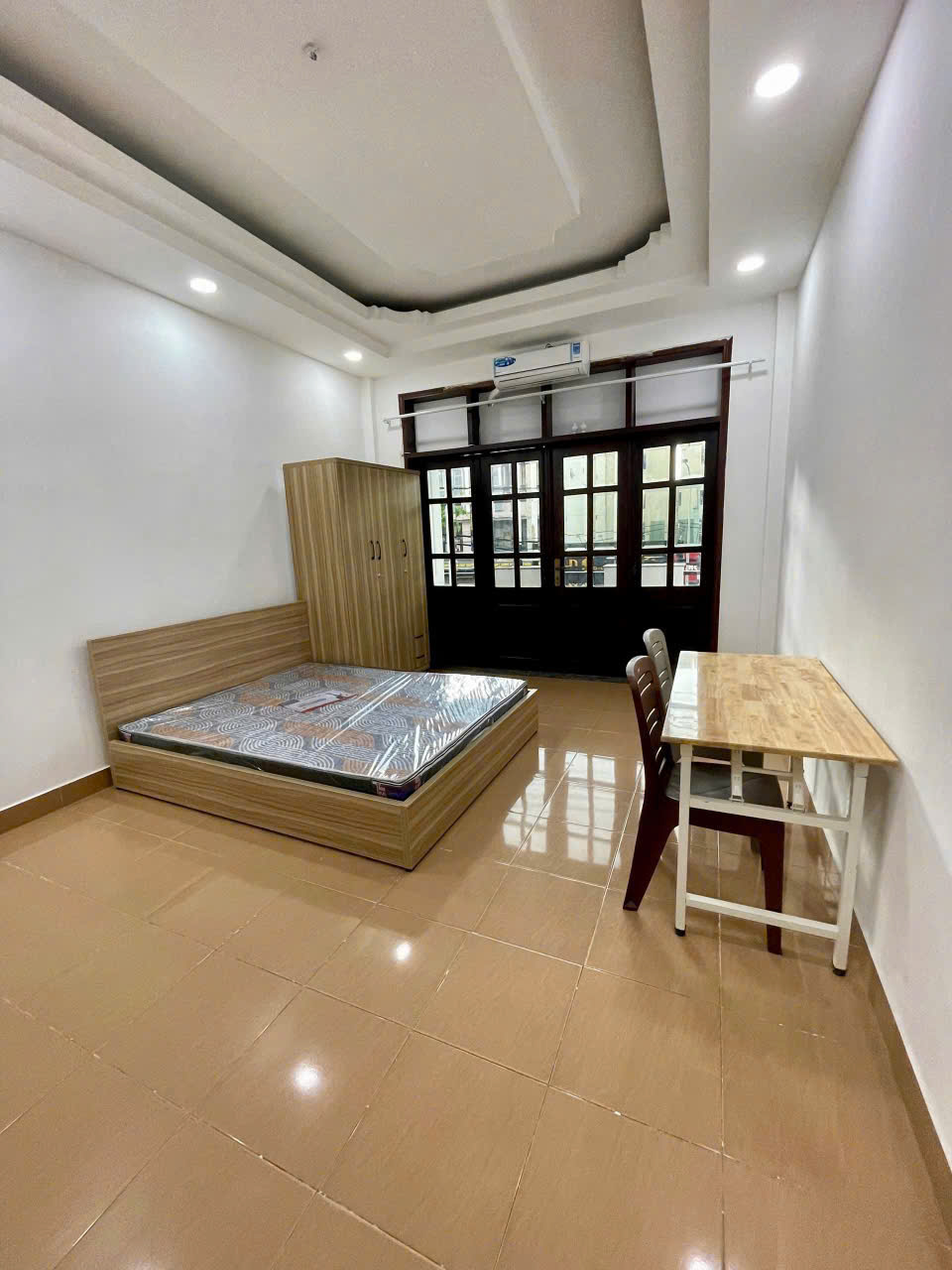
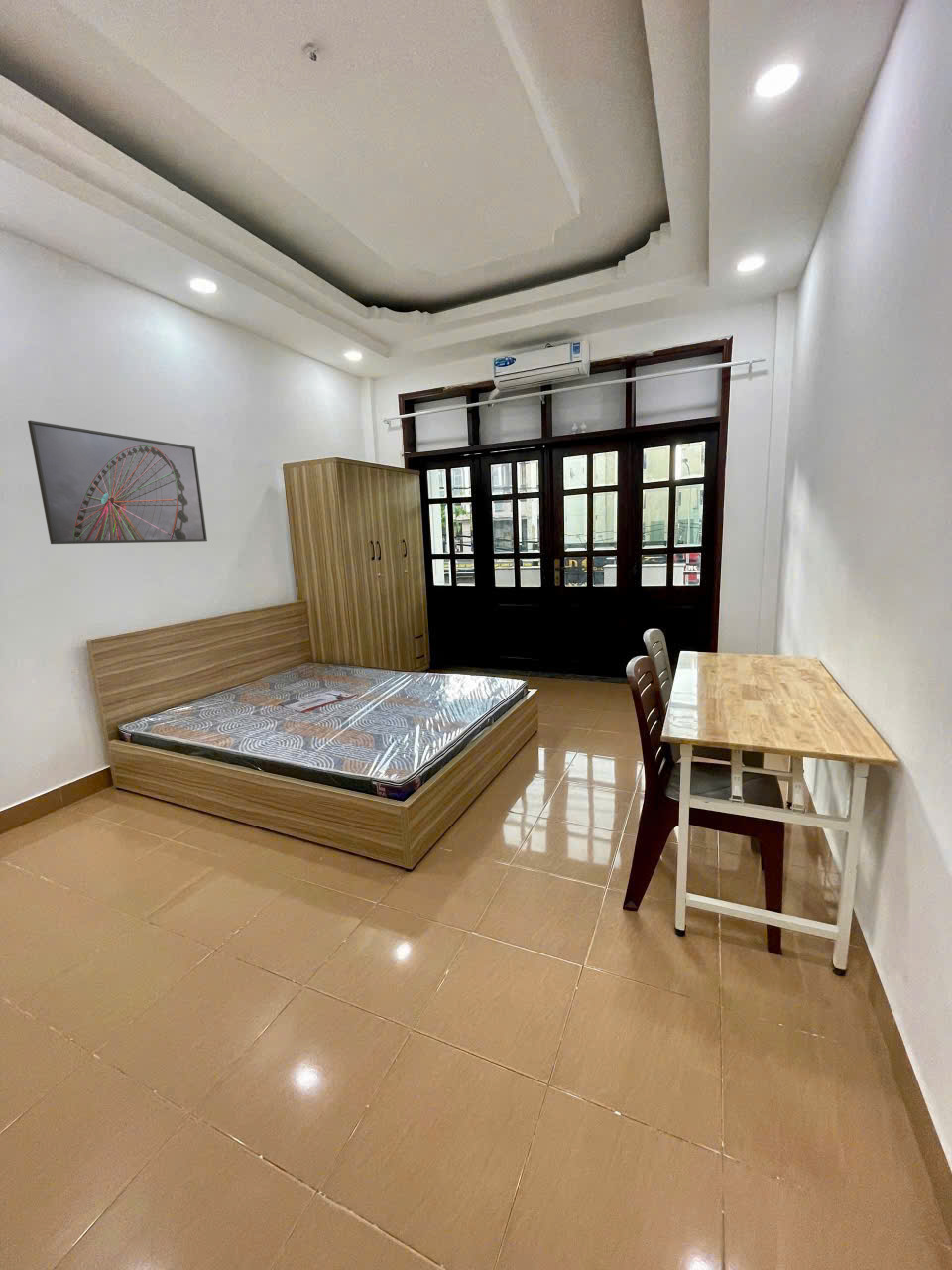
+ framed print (131, 489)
